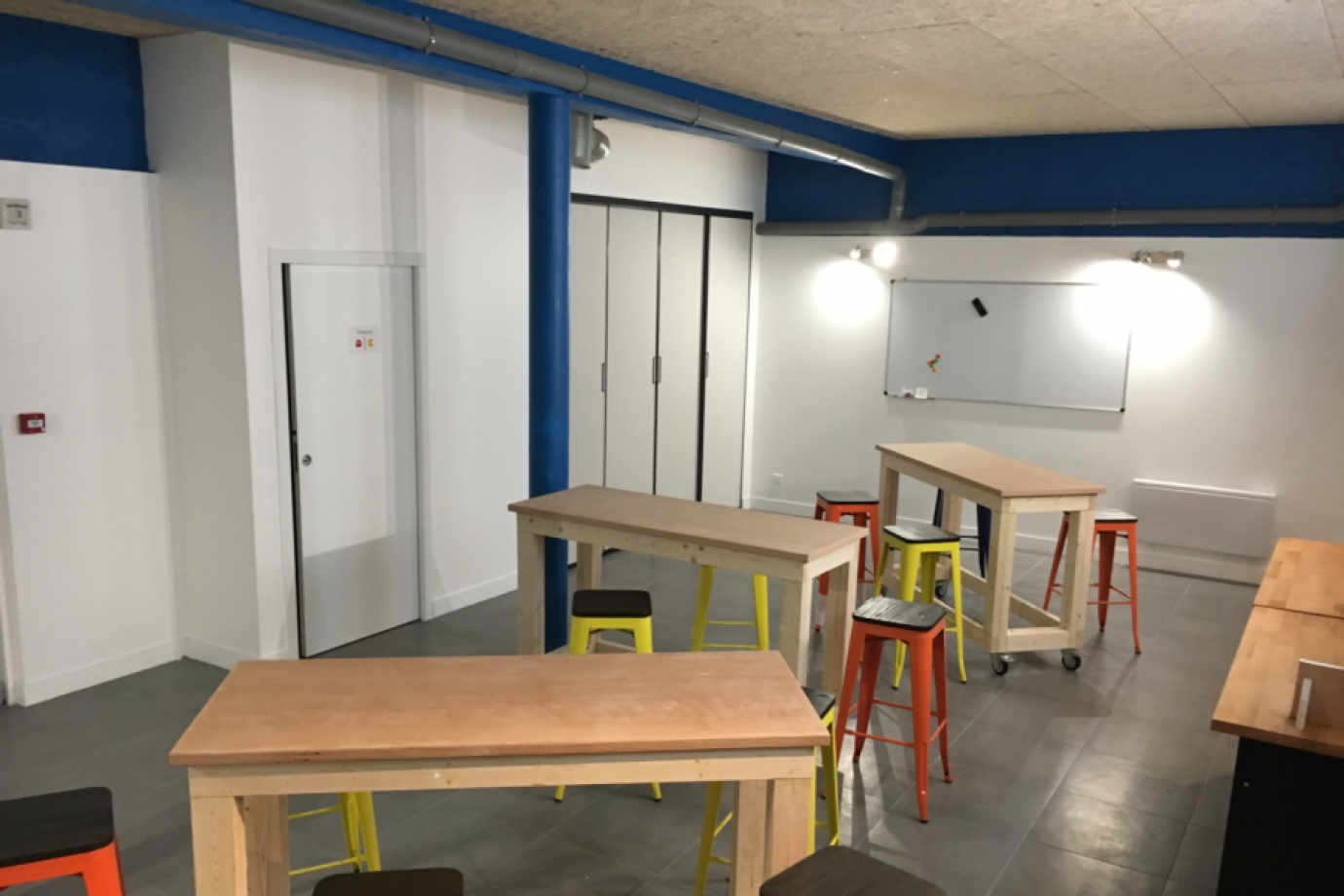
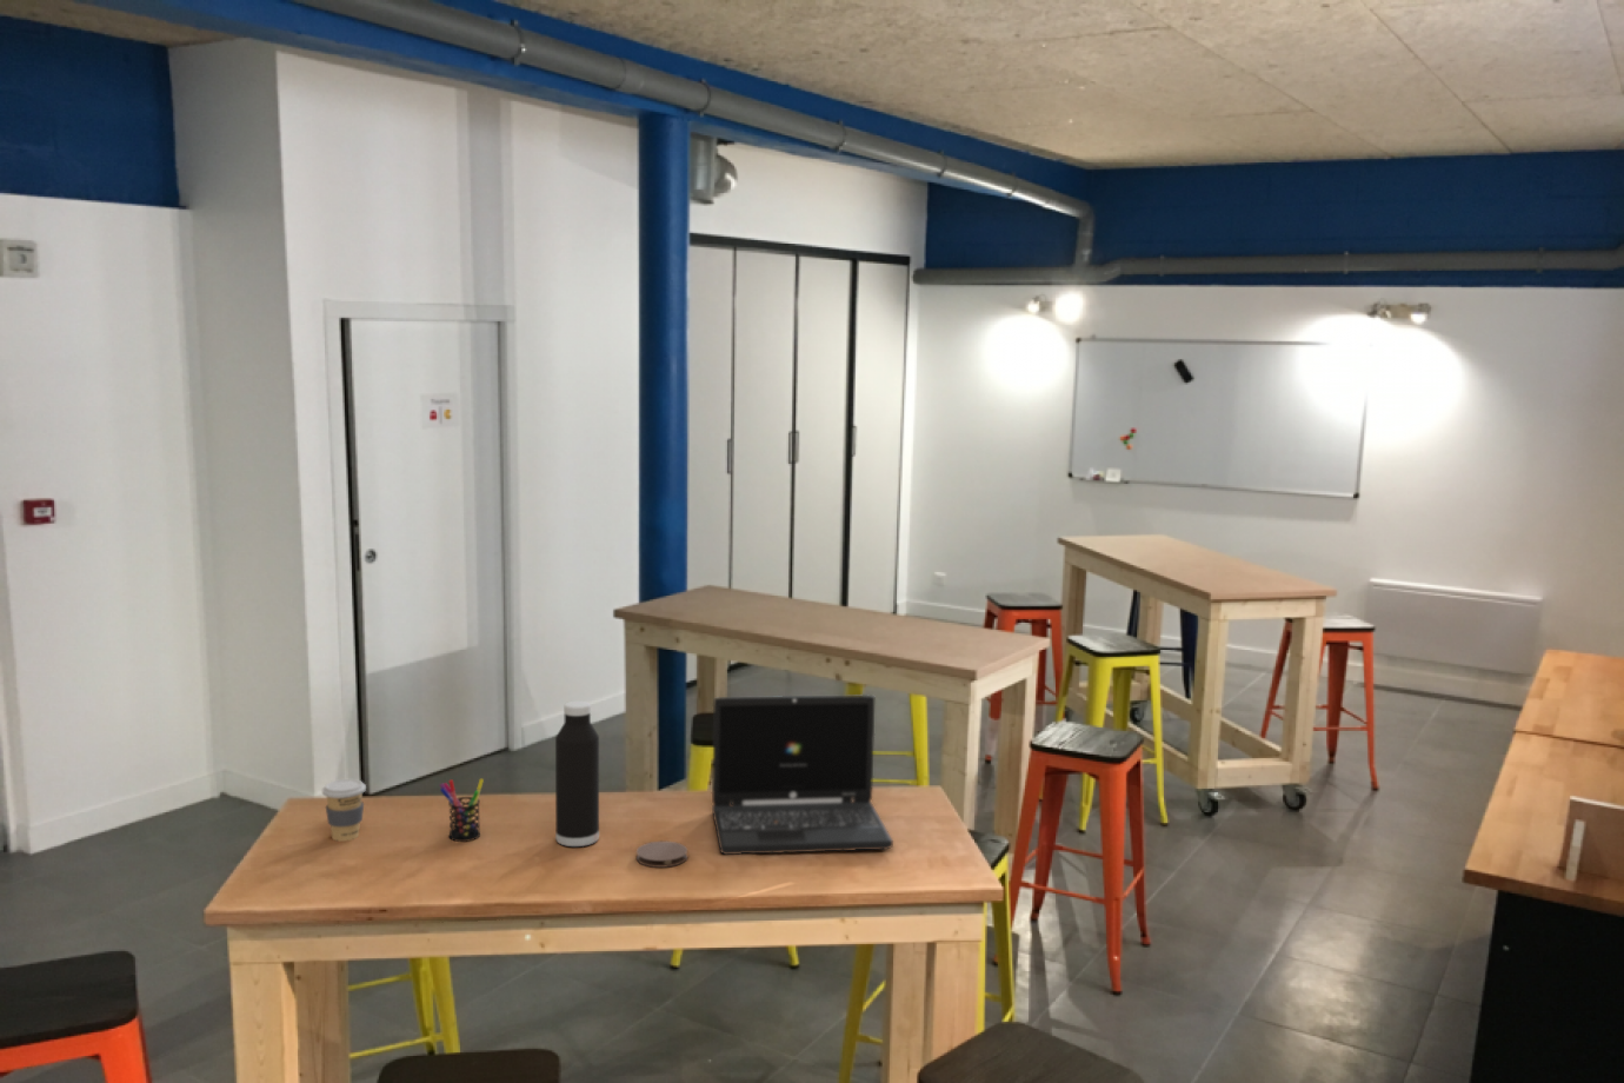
+ laptop (800, 771)
+ coaster (661, 853)
+ pen holder (465, 807)
+ water bottle (576, 771)
+ coffee cup (343, 811)
